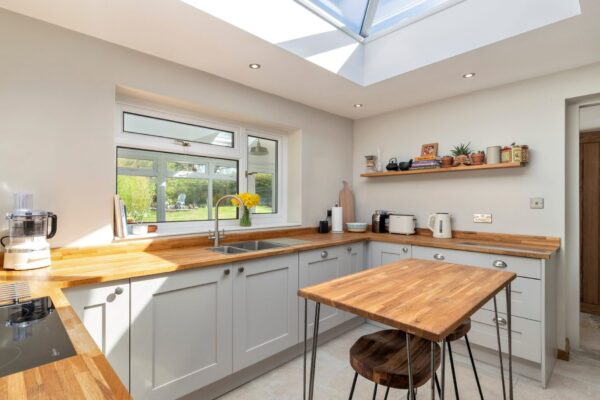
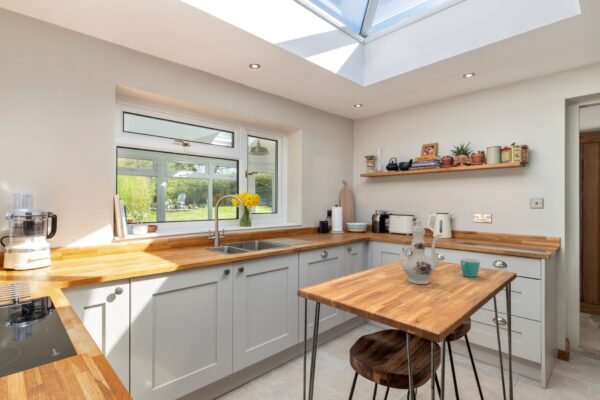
+ chinaware (422, 250)
+ mug (468, 268)
